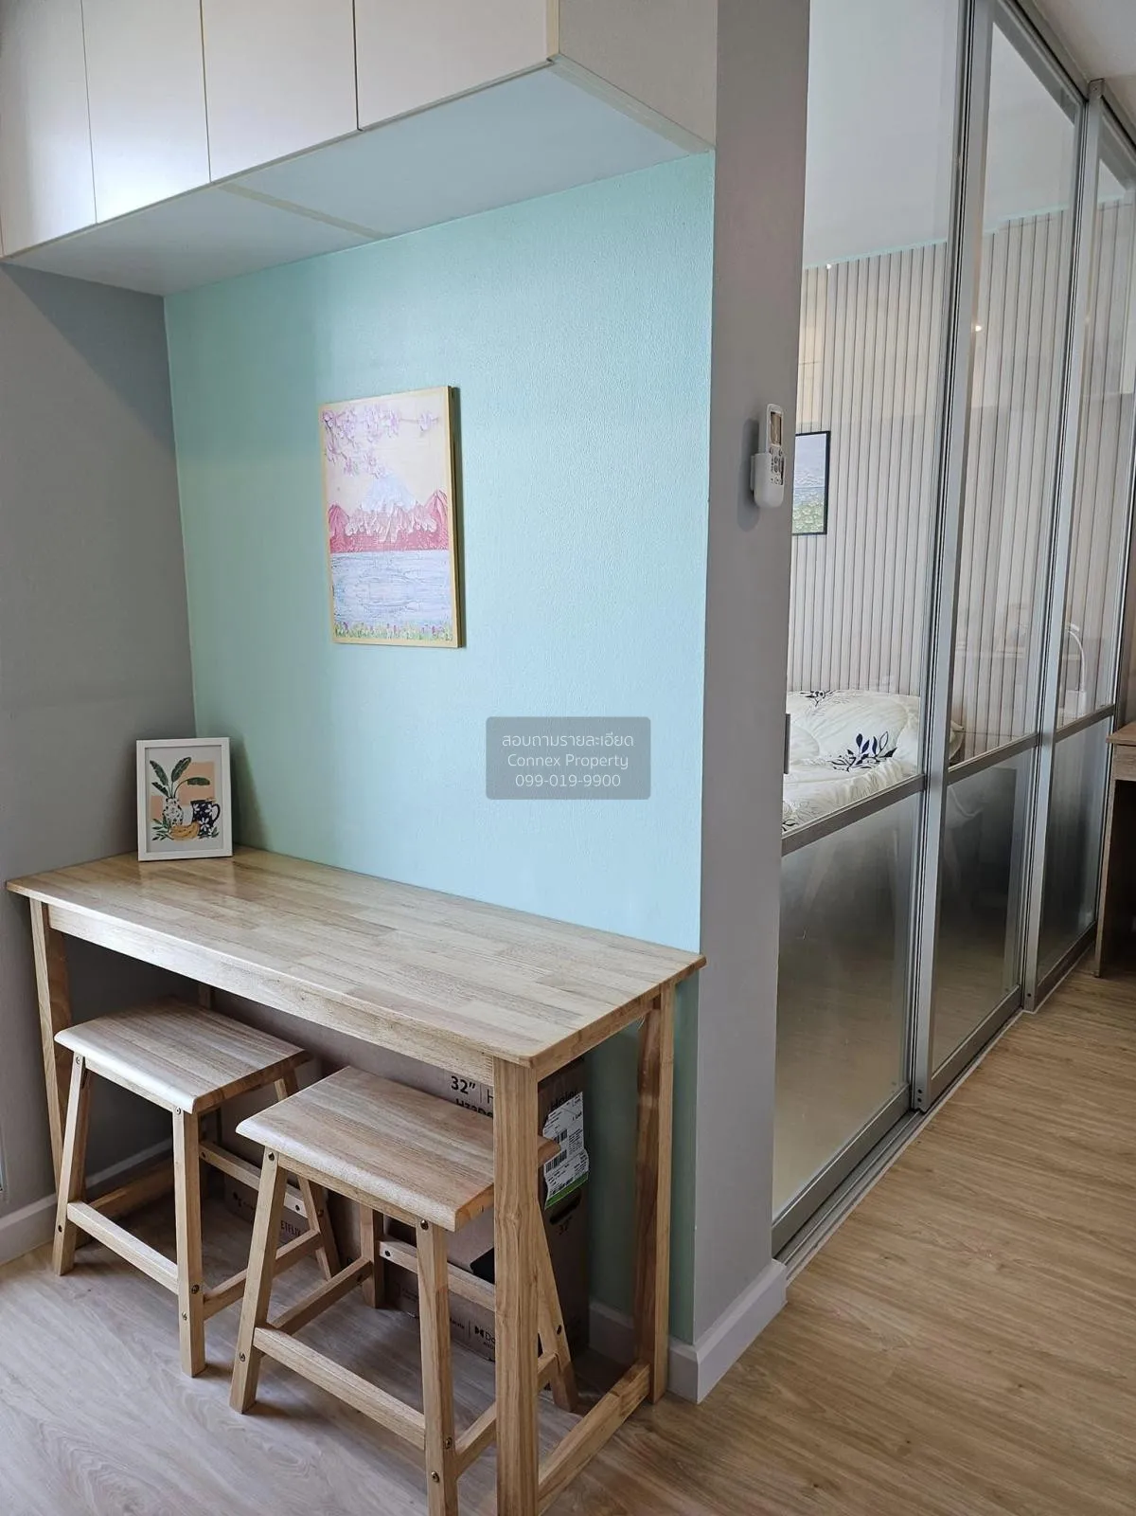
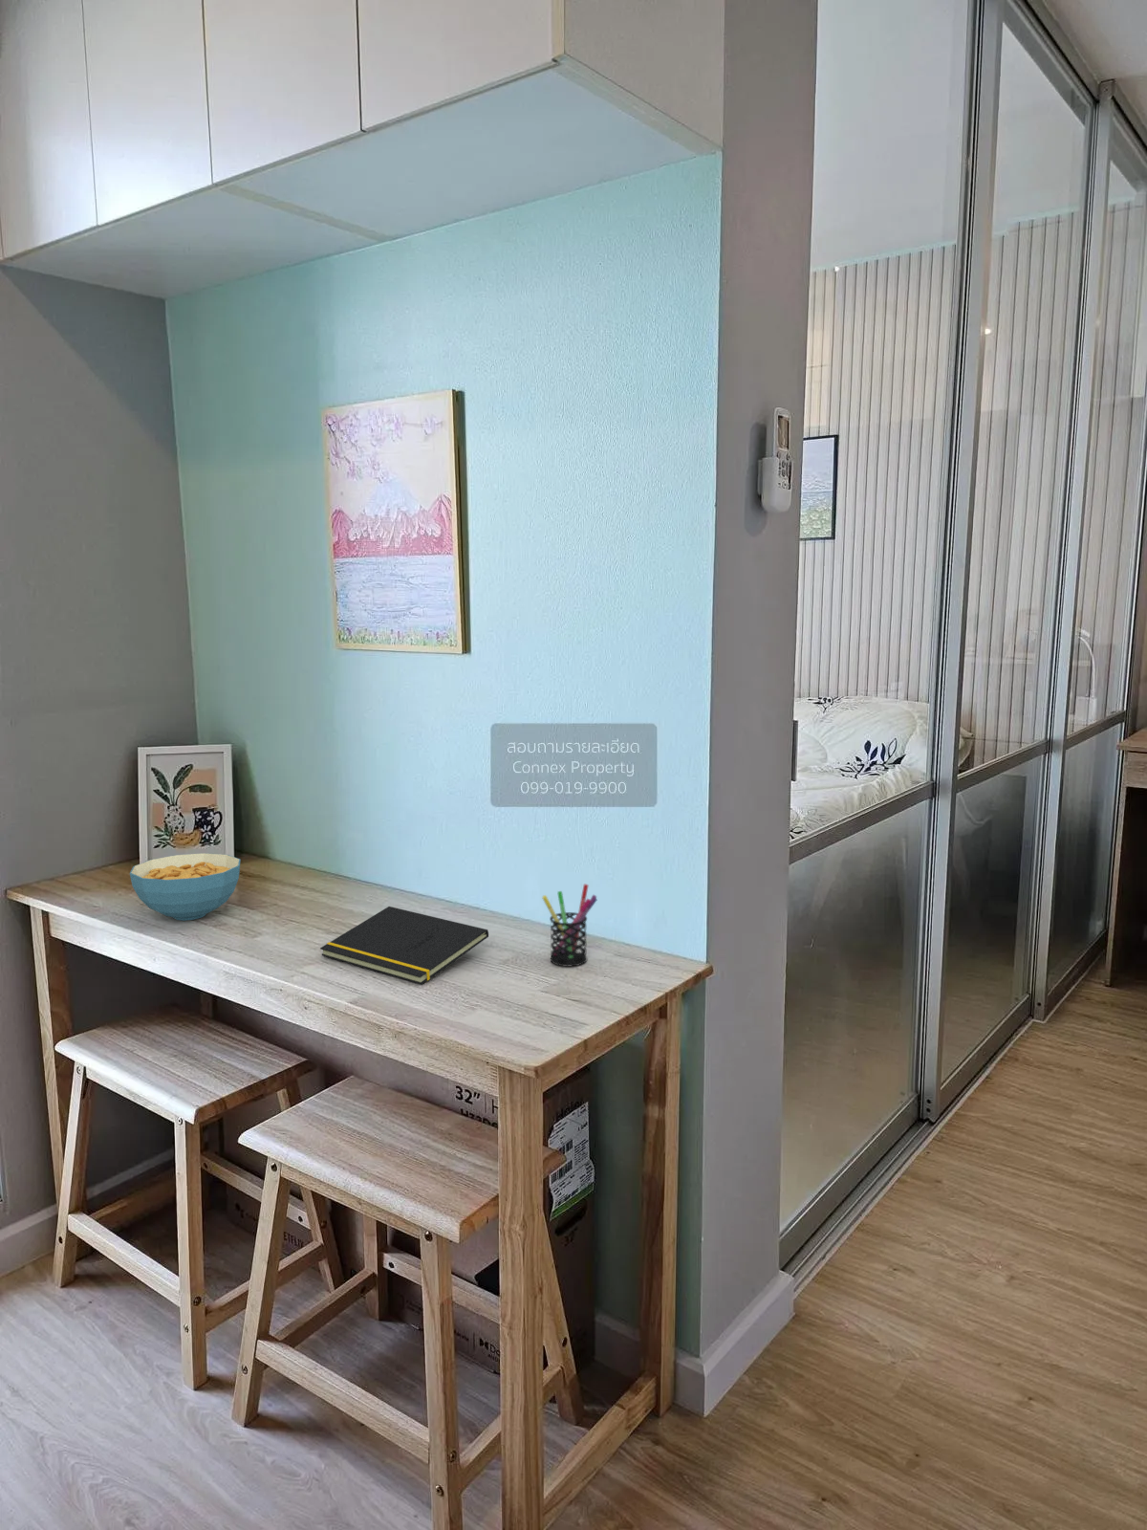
+ notepad (405, 942)
+ pen holder (569, 923)
+ cereal bowl (187, 890)
